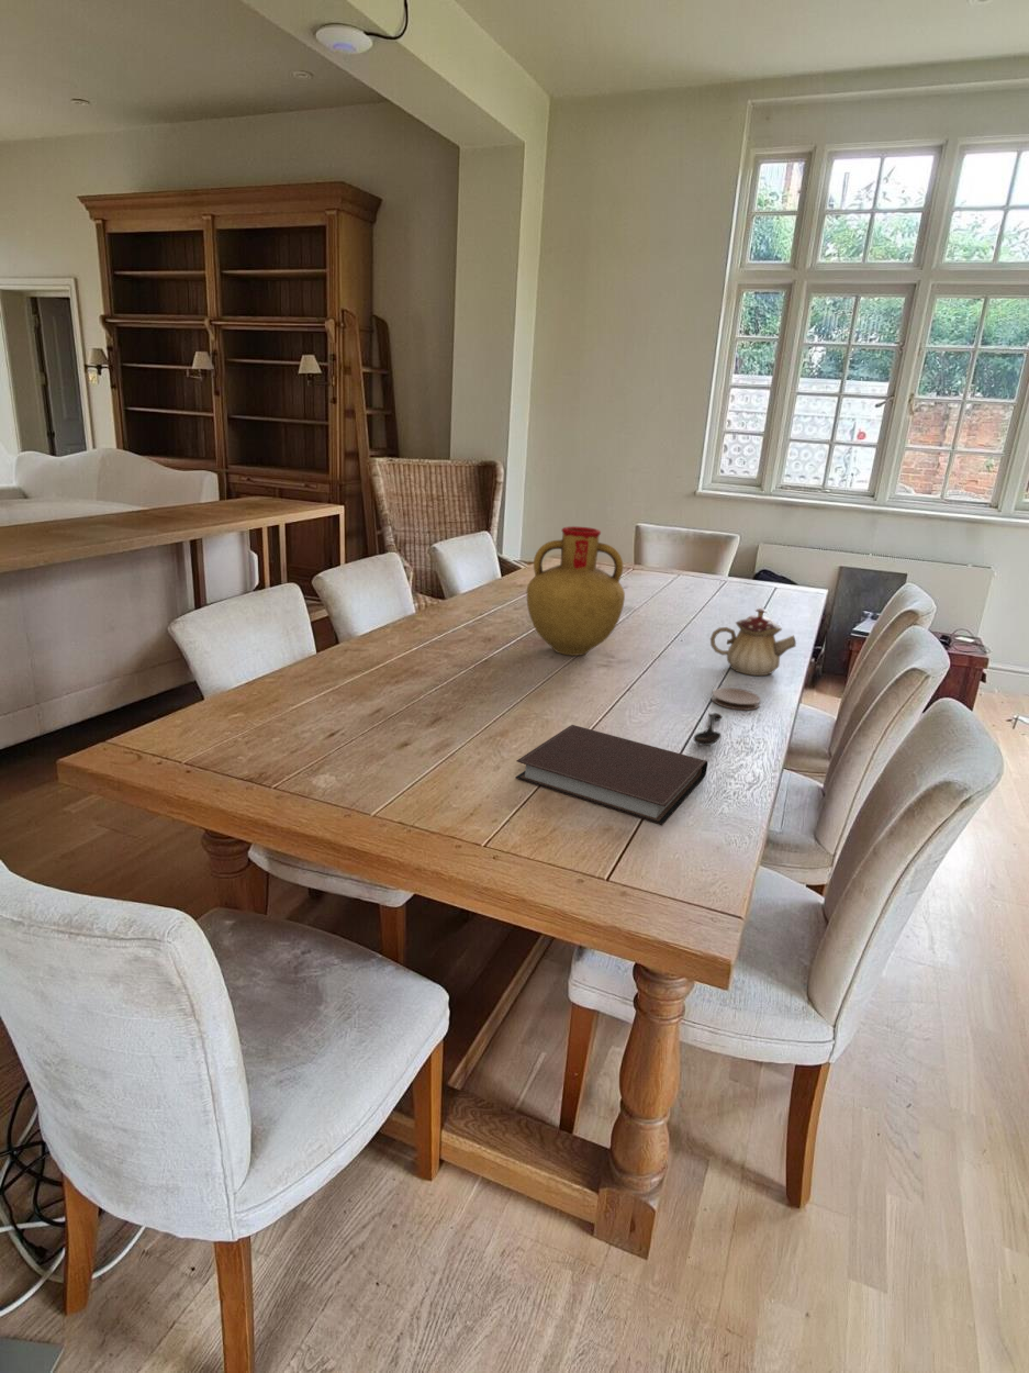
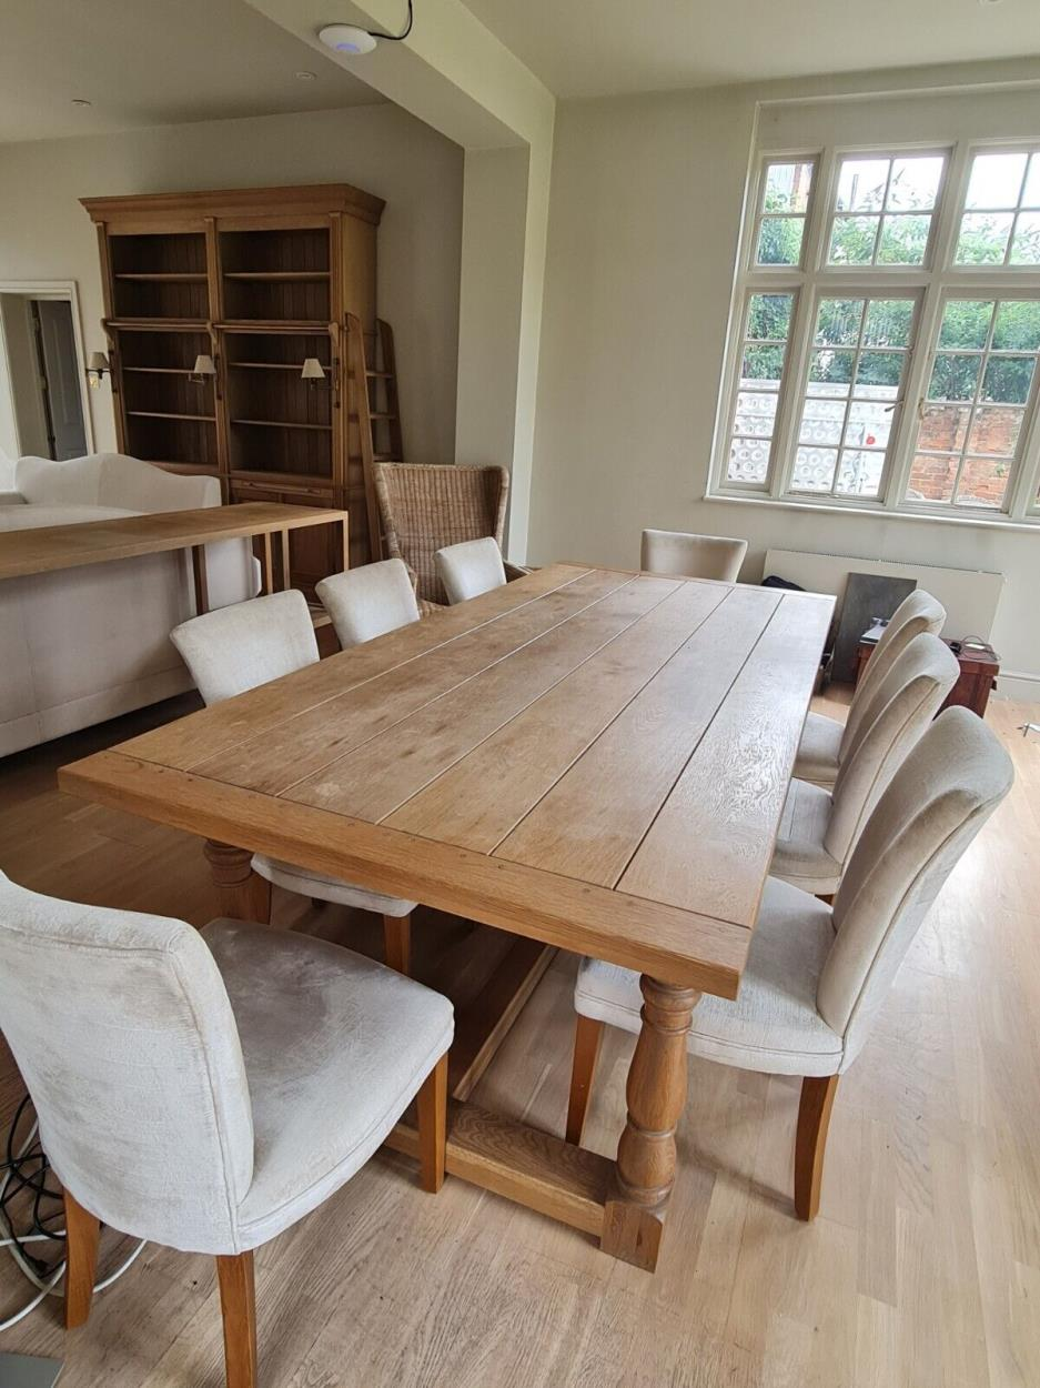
- notebook (613, 768)
- teapot (752, 638)
- spoon (712, 727)
- coaster (736, 699)
- vase (575, 591)
